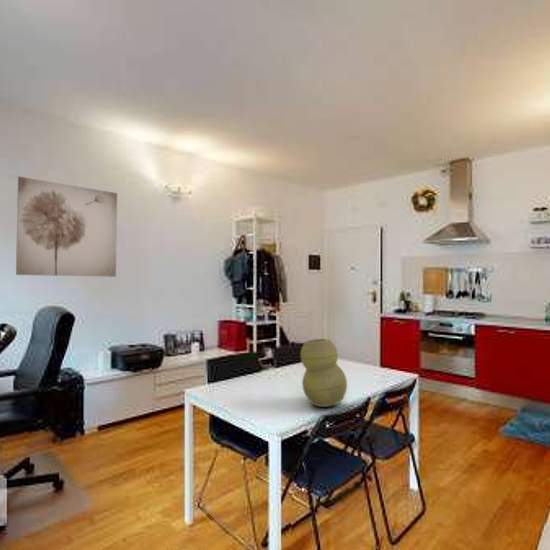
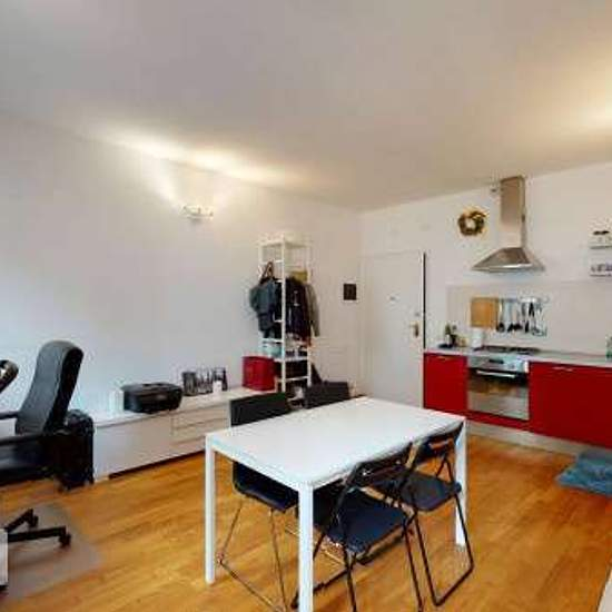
- vase (323, 371)
- wall art (70, 230)
